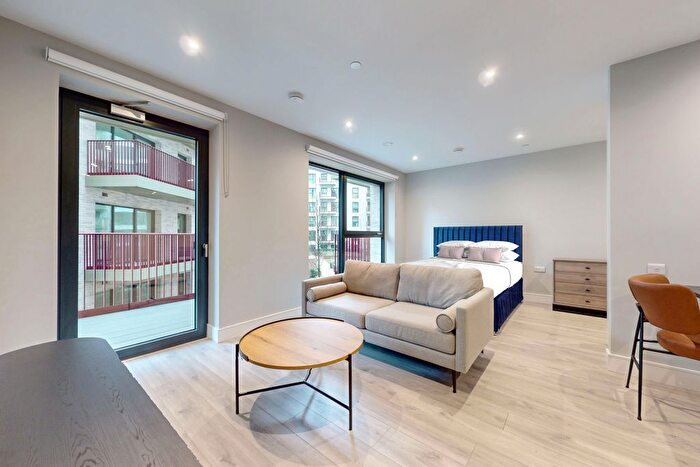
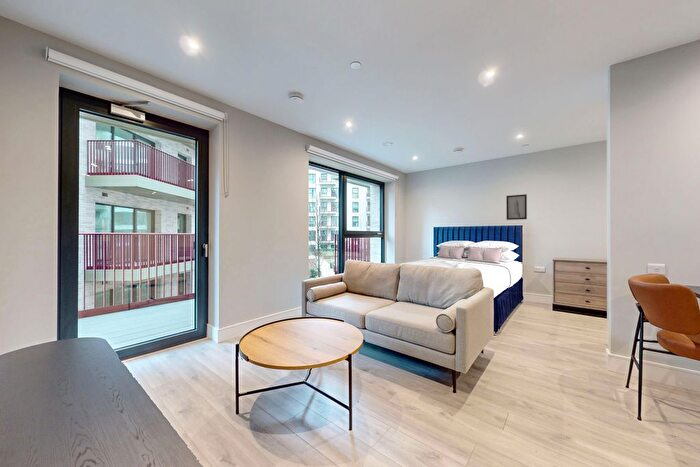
+ wall art (516, 207)
